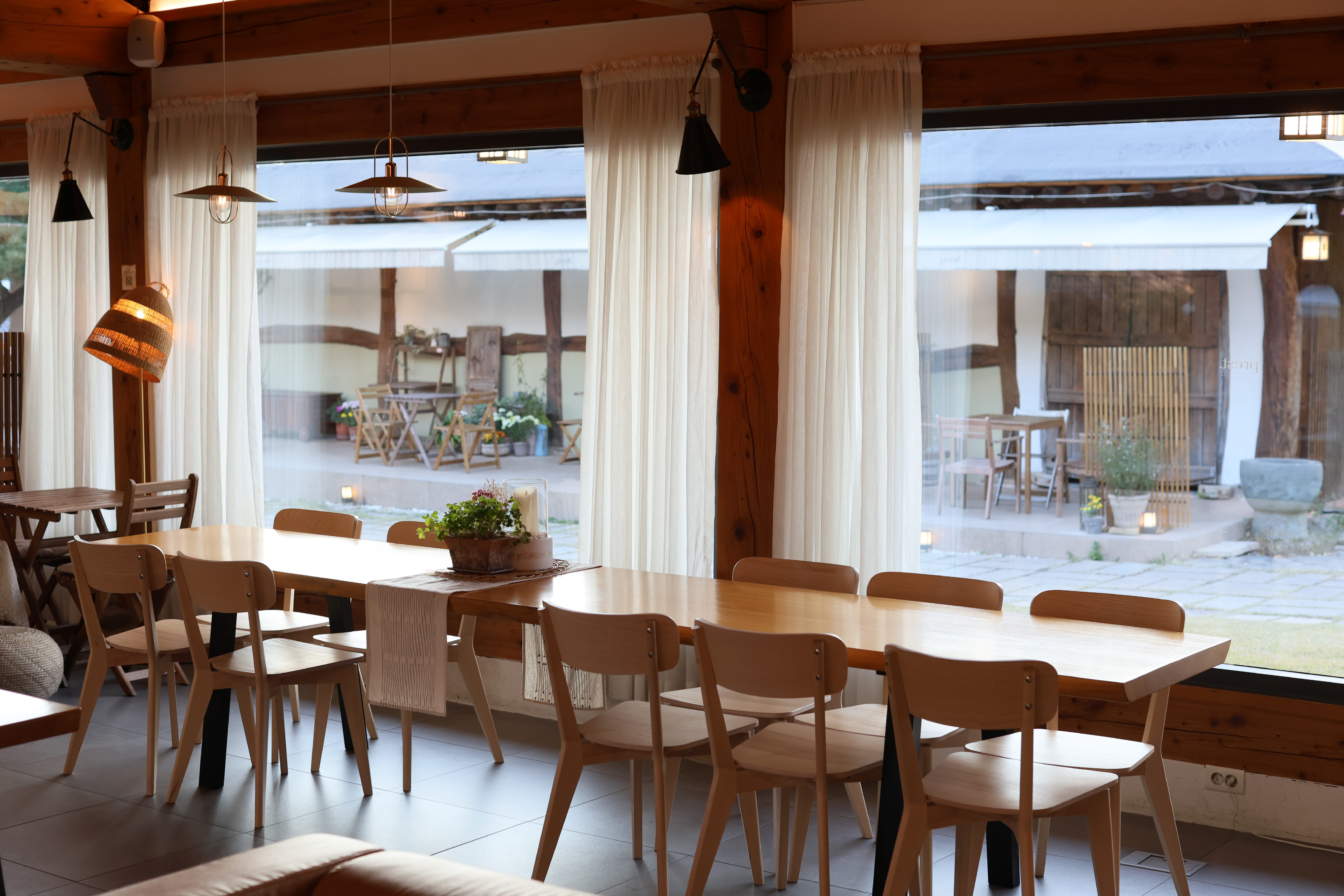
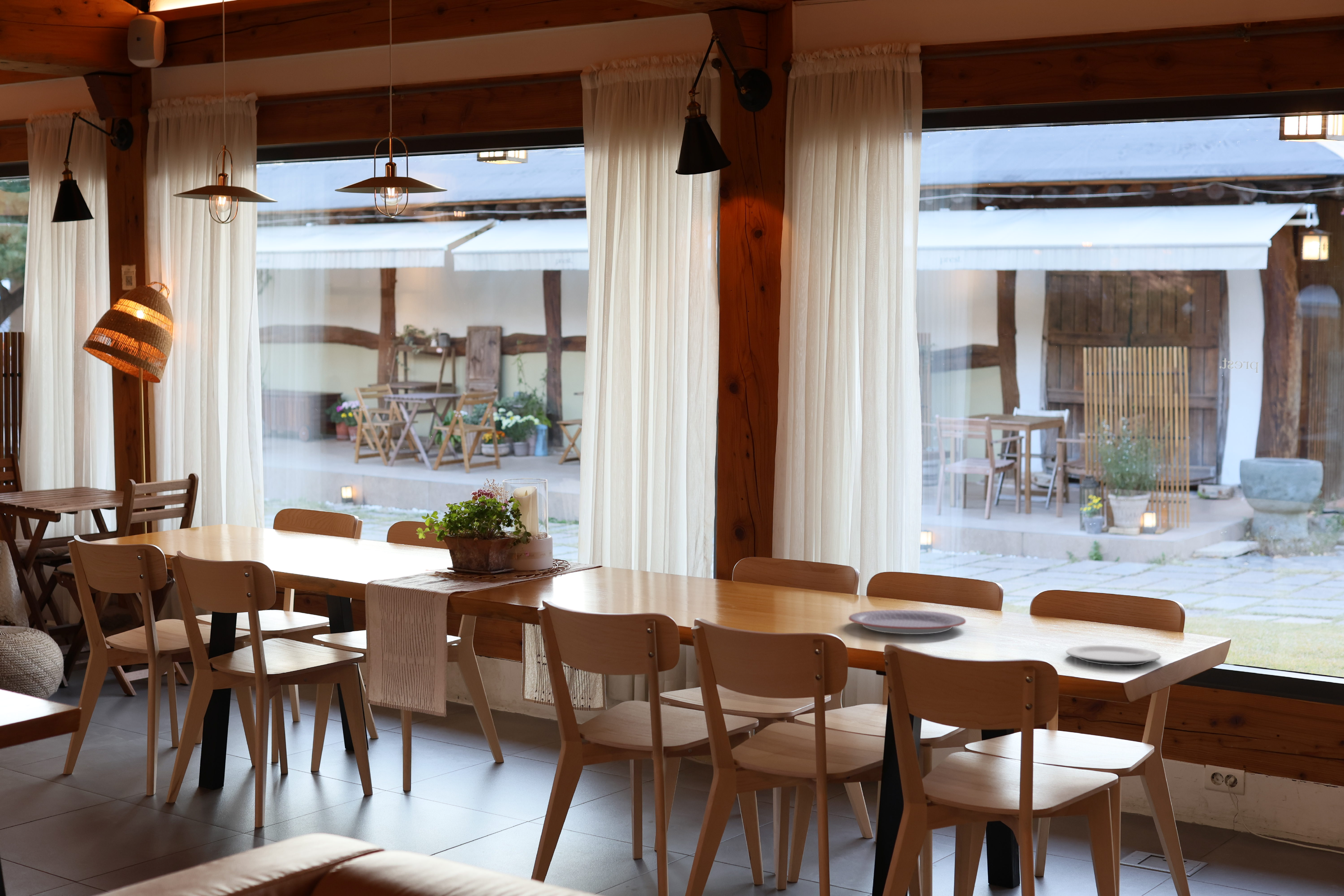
+ plate (1113, 656)
+ plate (907, 623)
